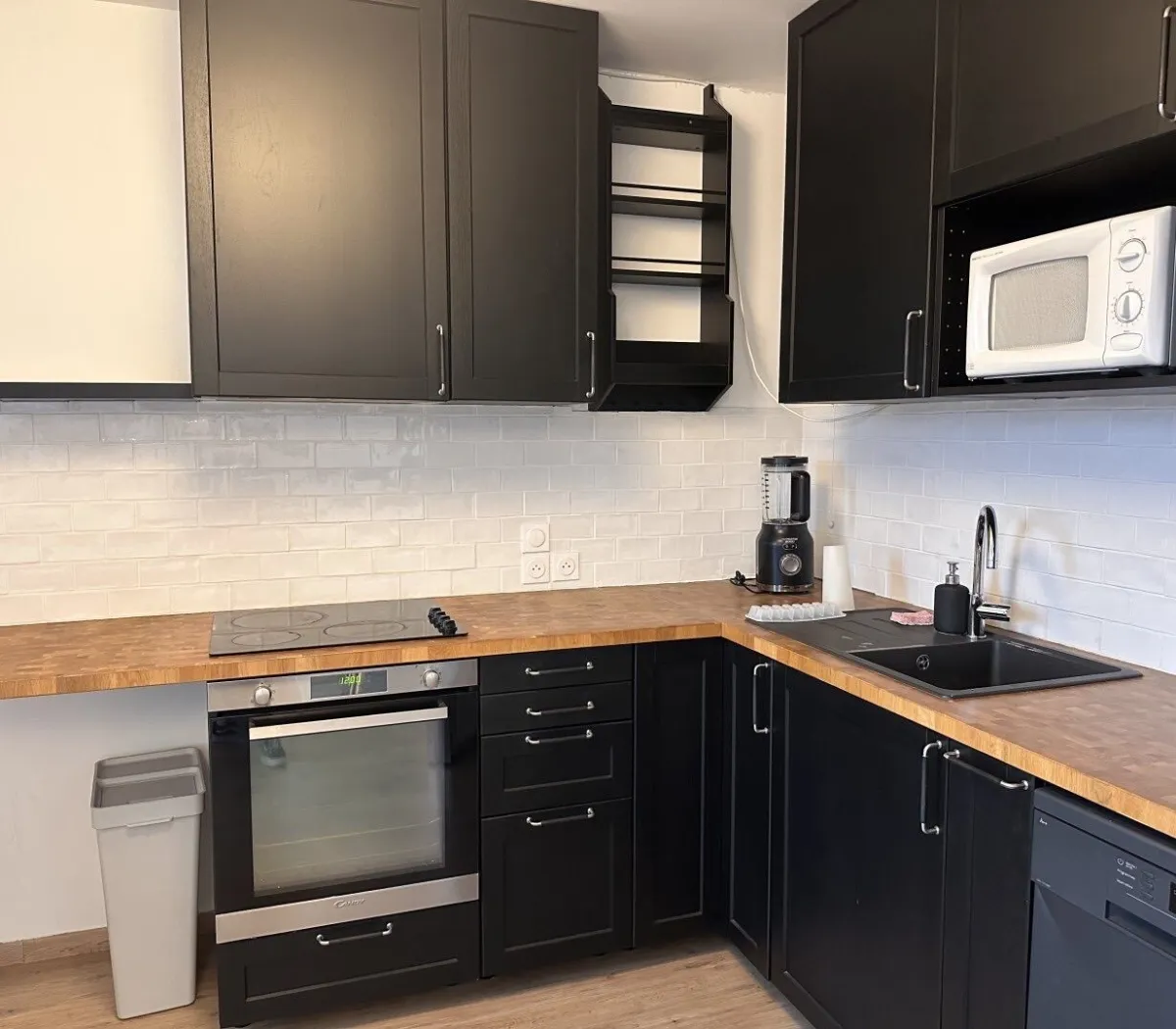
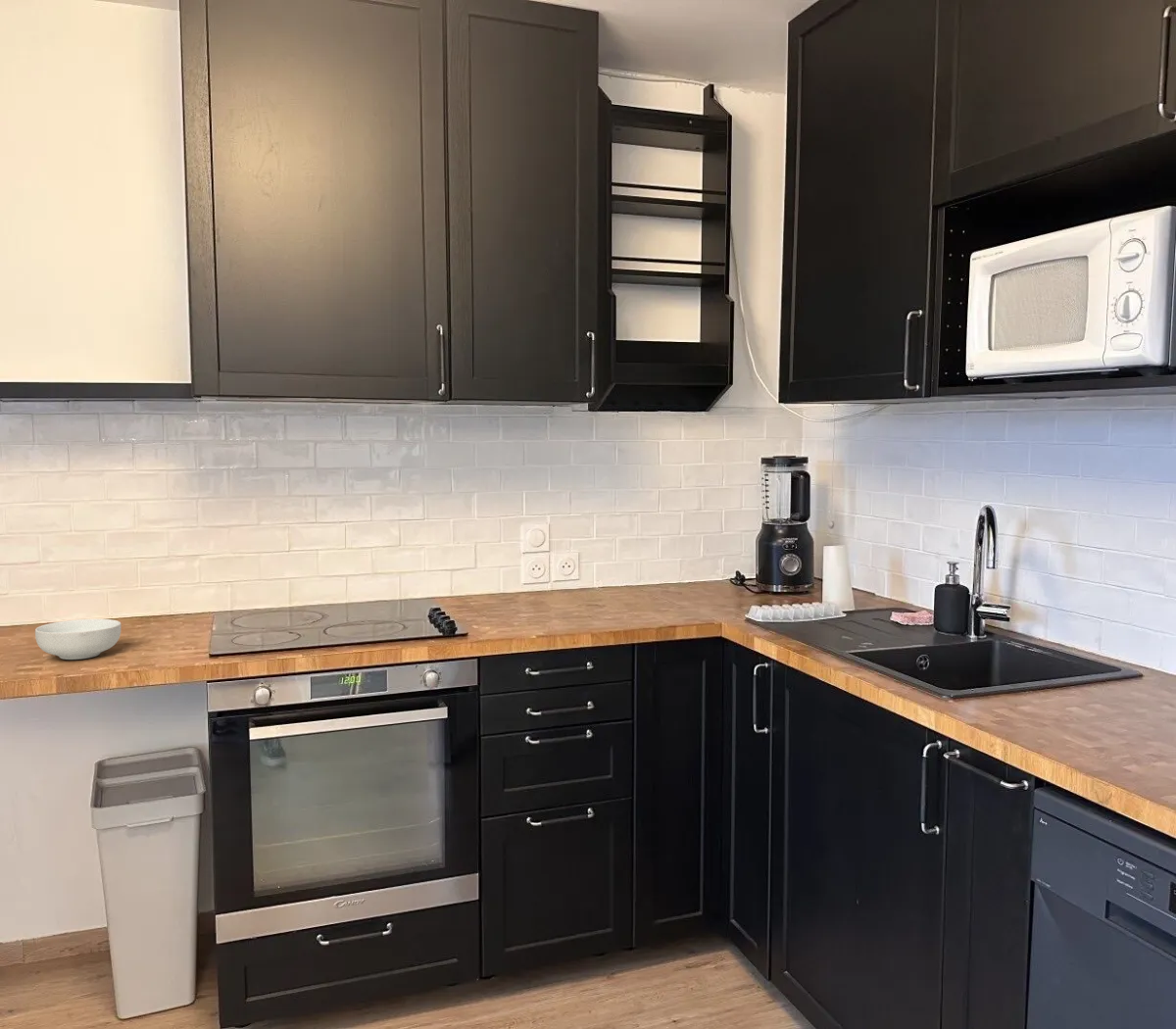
+ cereal bowl (78, 640)
